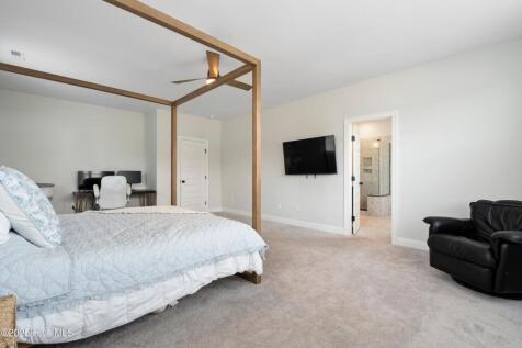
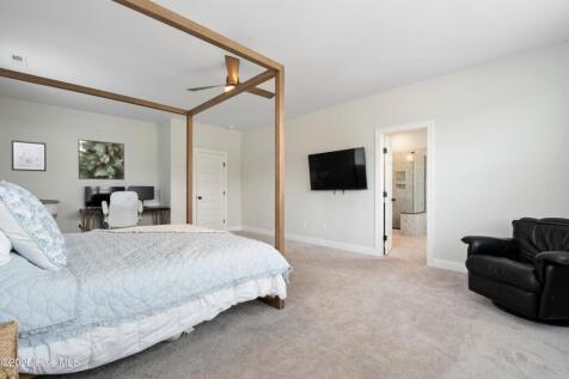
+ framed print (102, 160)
+ wall art (29, 155)
